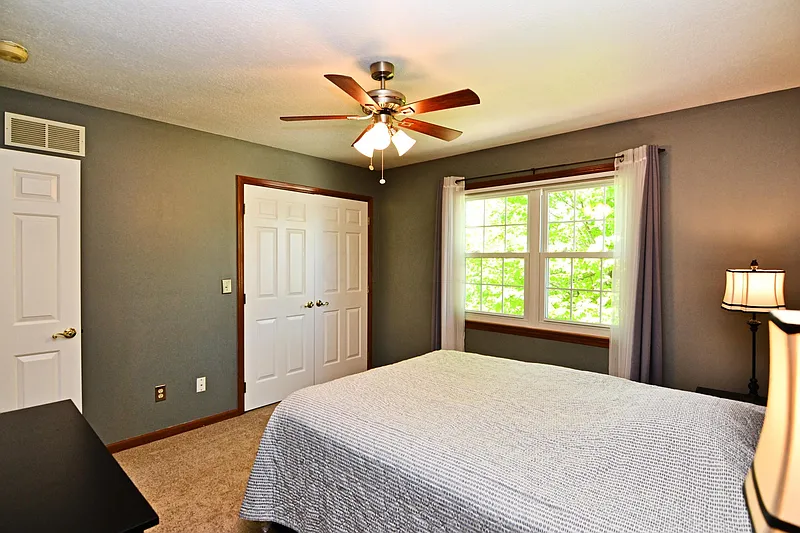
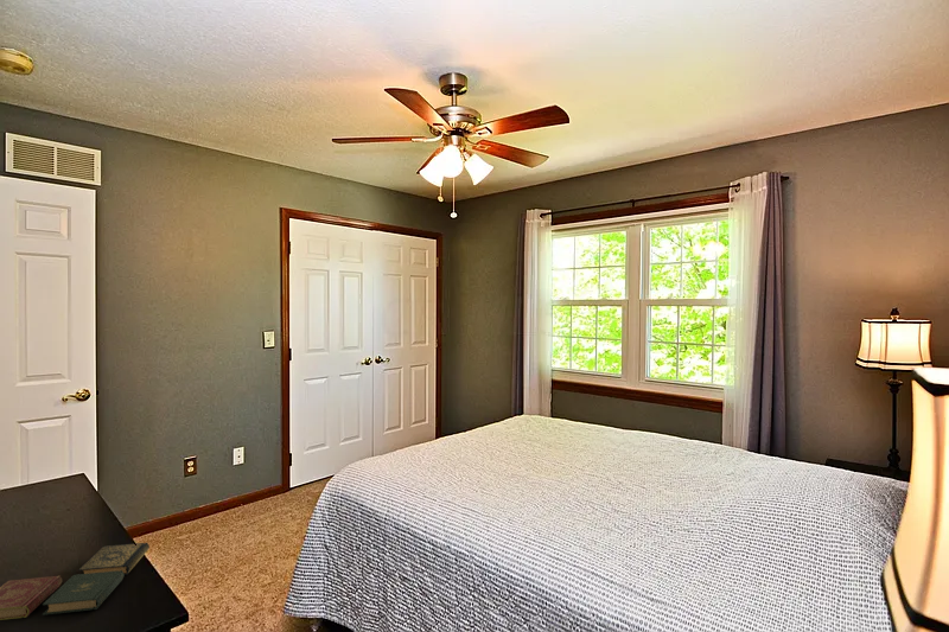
+ book (70, 577)
